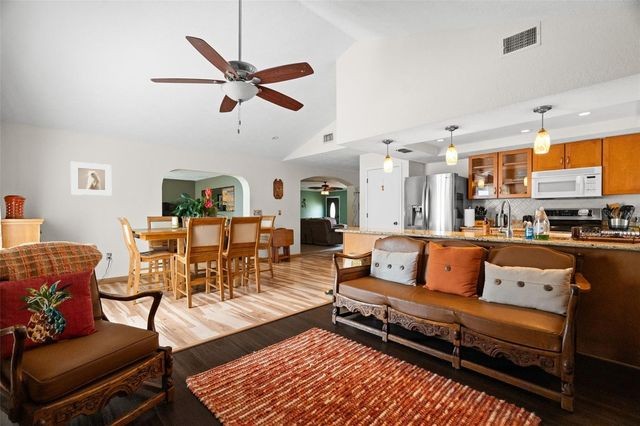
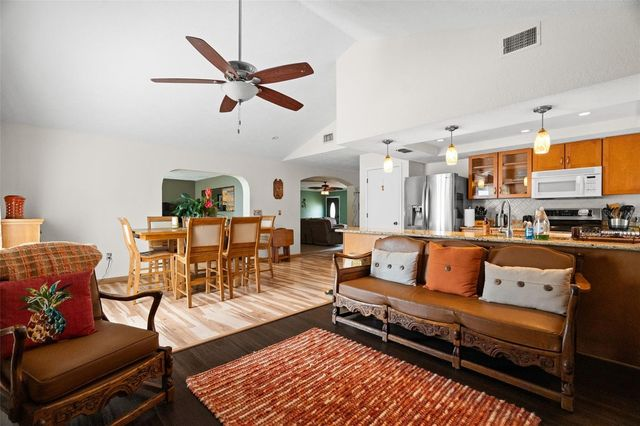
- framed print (91, 179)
